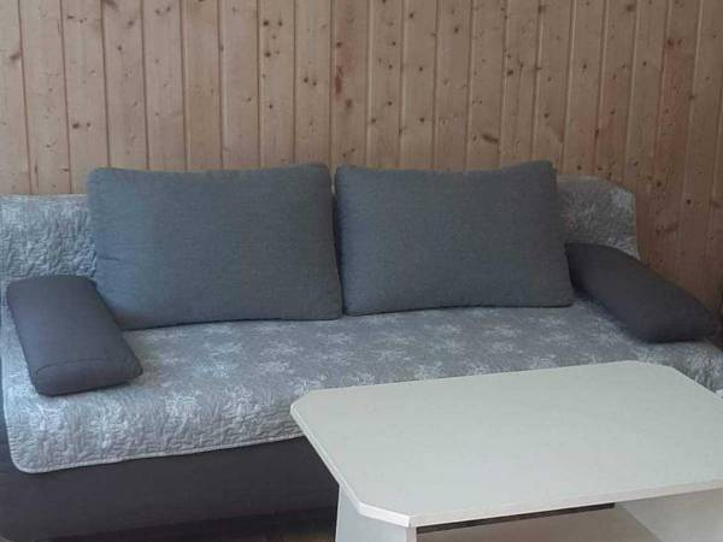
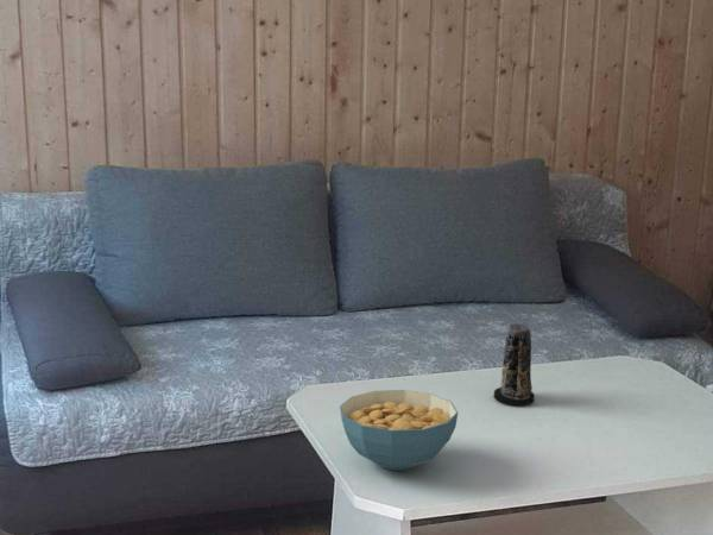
+ candle (515, 363)
+ cereal bowl (397, 436)
